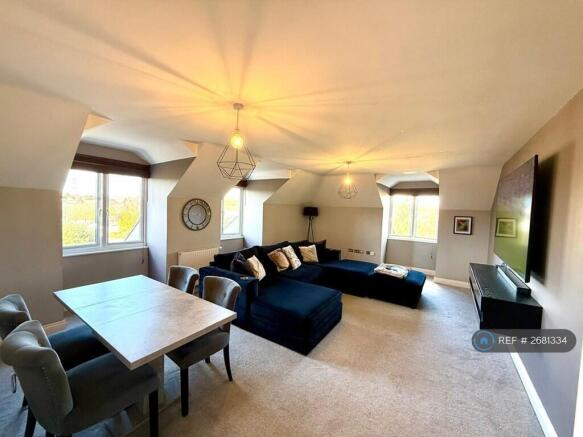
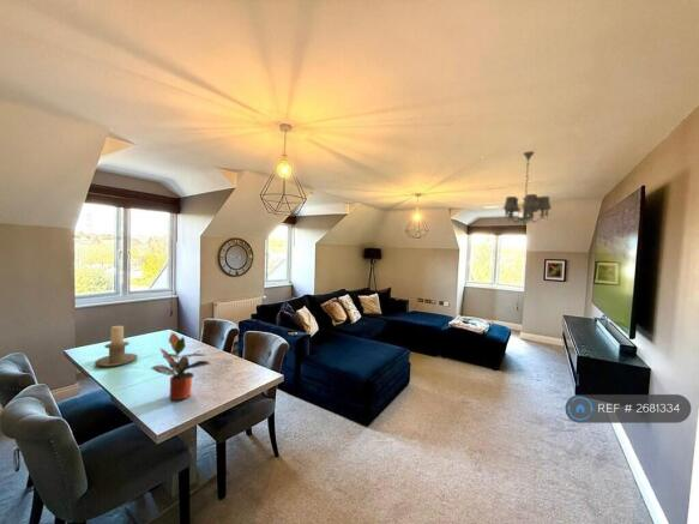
+ chandelier (526, 187)
+ potted plant (180, 368)
+ candle holder (116, 343)
